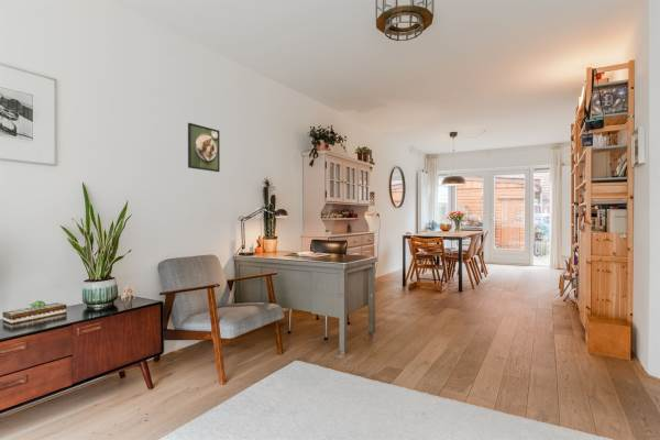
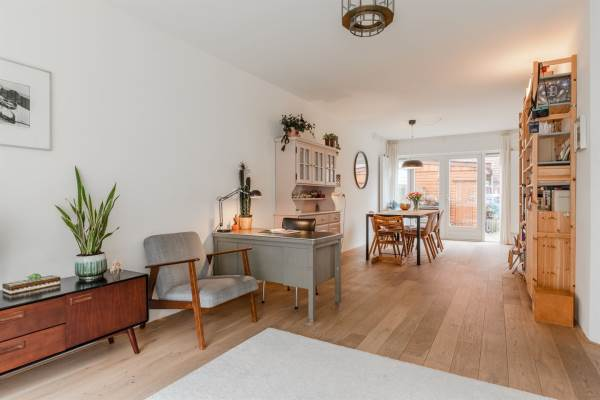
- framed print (204, 147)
